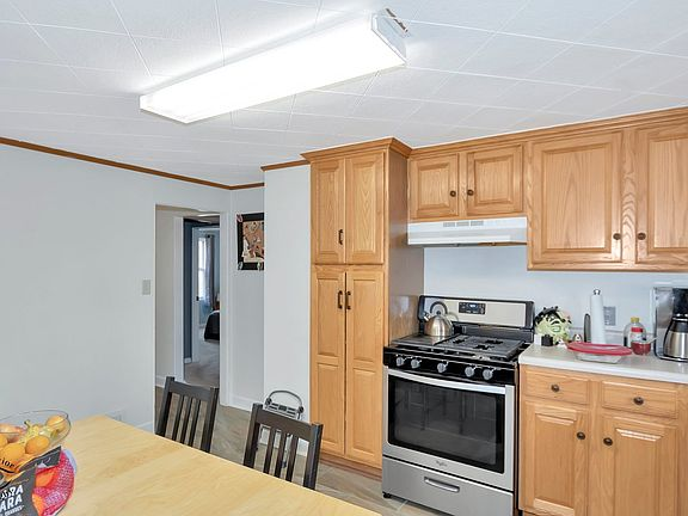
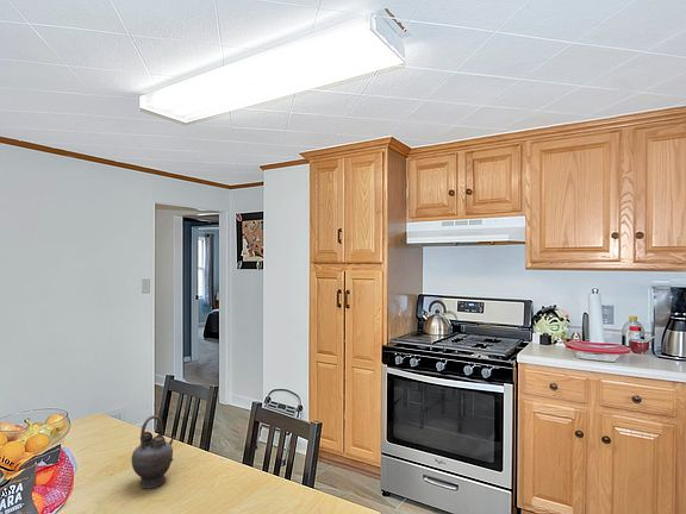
+ teapot (156, 447)
